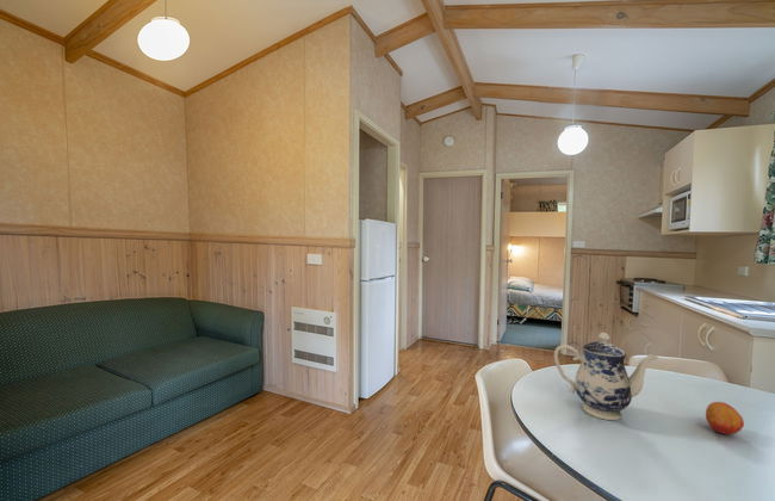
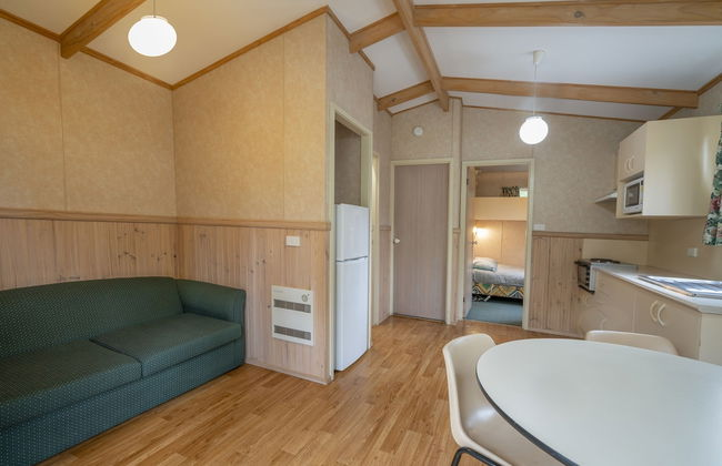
- teapot (602, 372)
- fruit (724, 418)
